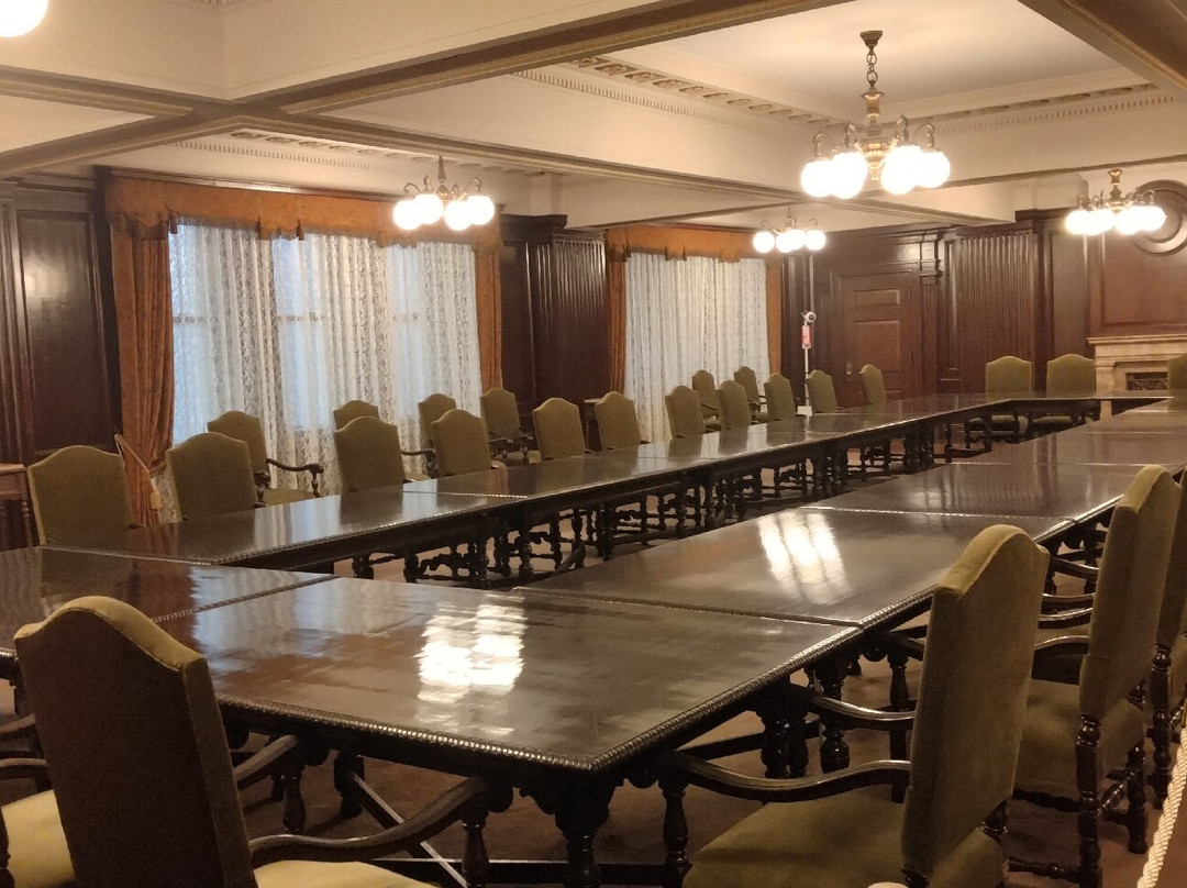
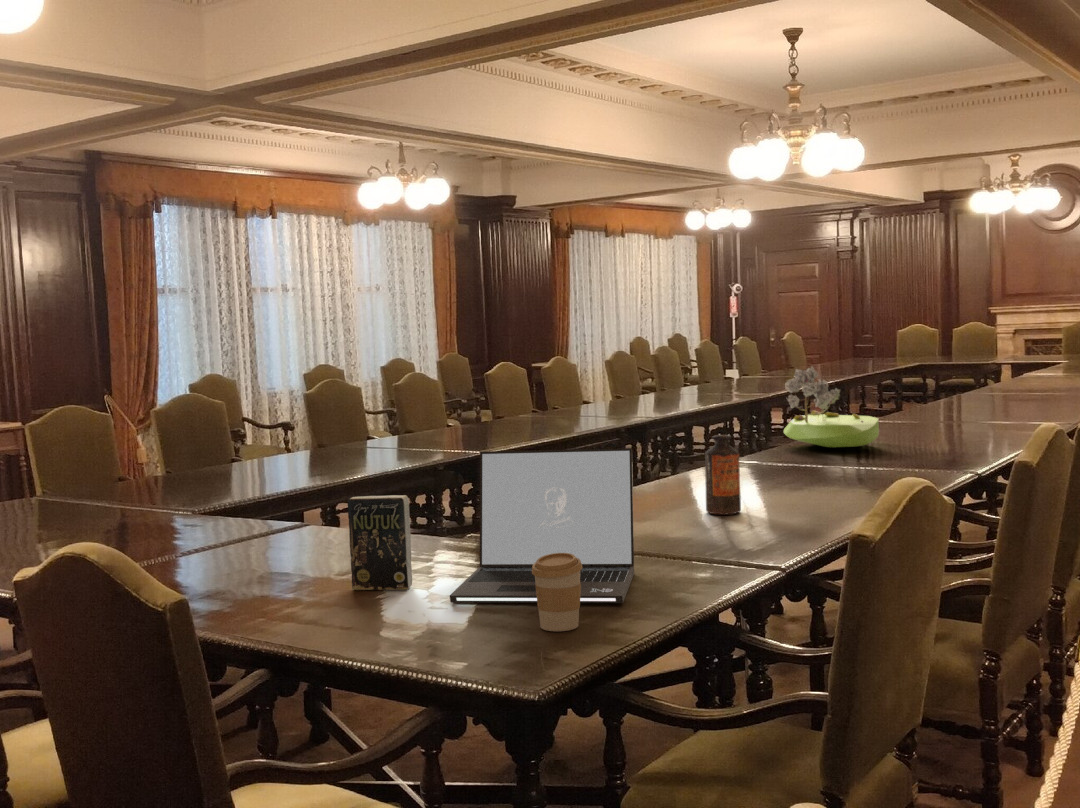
+ book (381, 541)
+ laptop (545, 521)
+ coffee cup (558, 591)
+ bottle (722, 473)
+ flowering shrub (834, 402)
